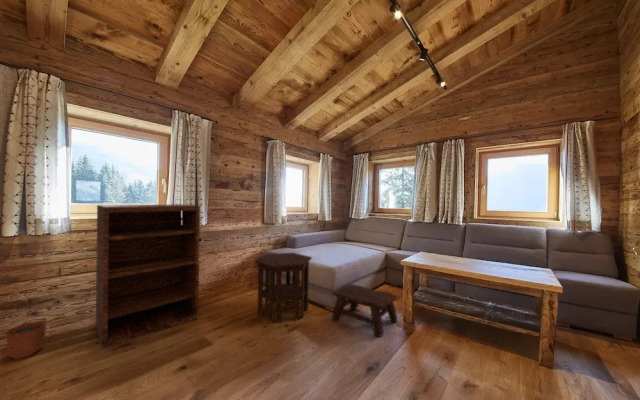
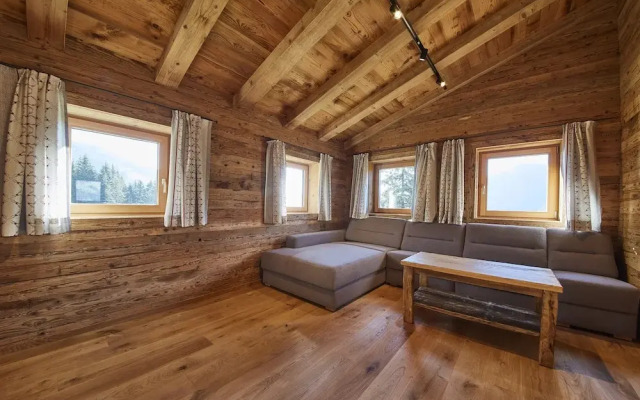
- plant pot (26, 333)
- side table (283, 284)
- shelving unit (149, 263)
- stool (365, 305)
